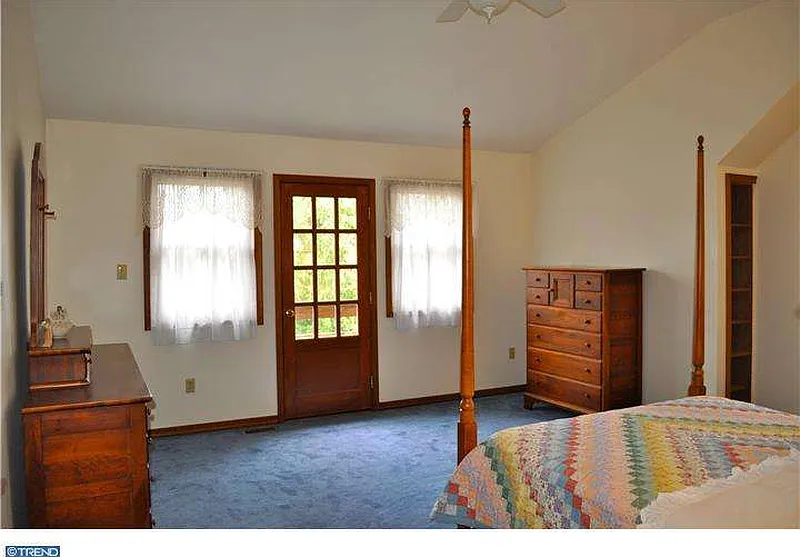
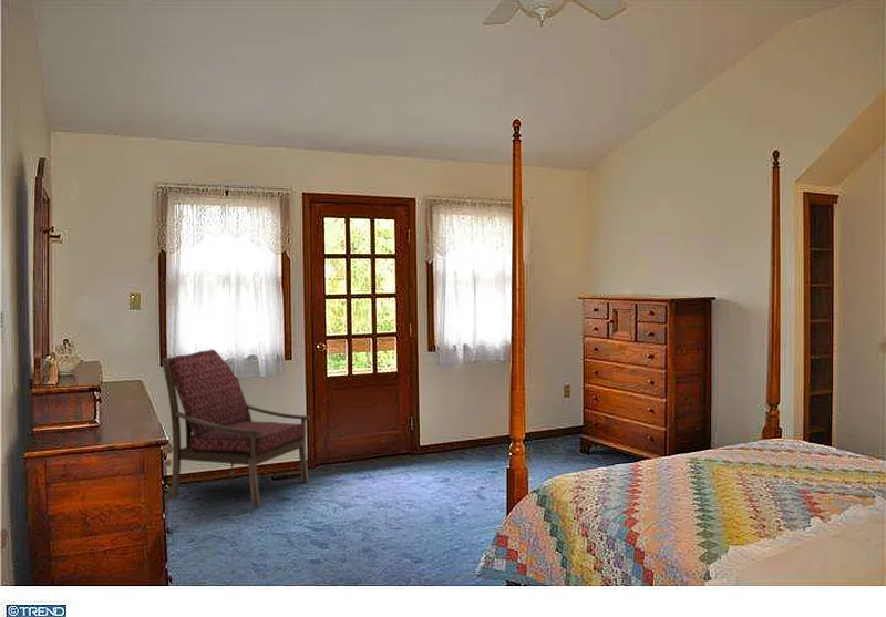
+ armchair (239, 420)
